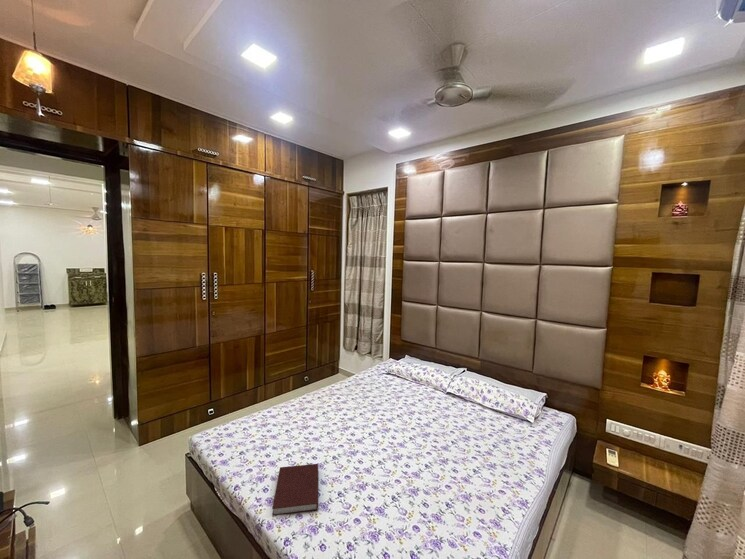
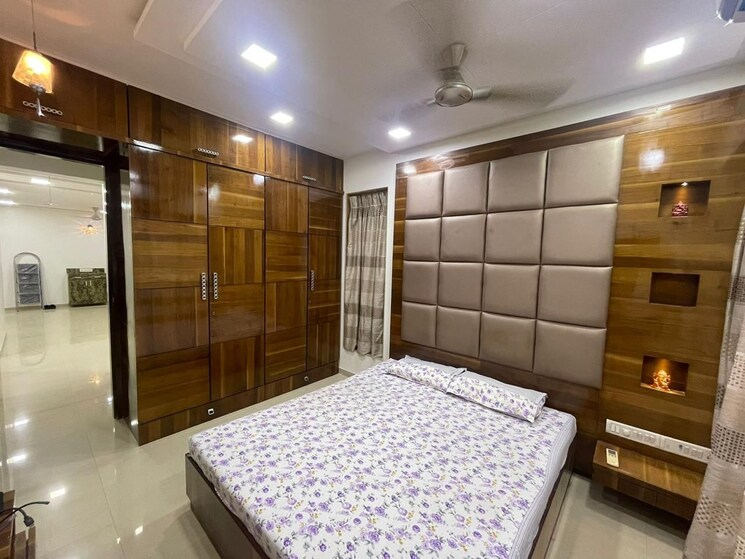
- notebook (297, 487)
